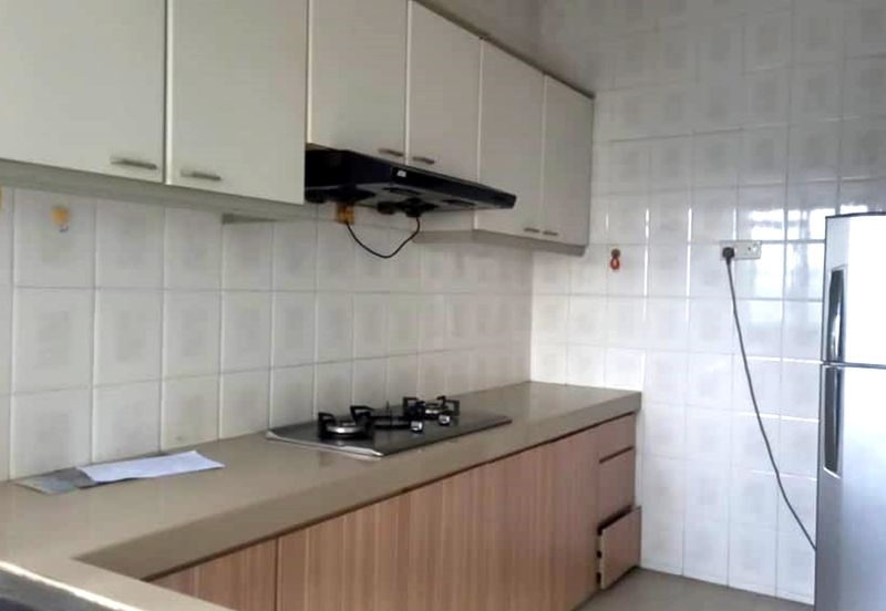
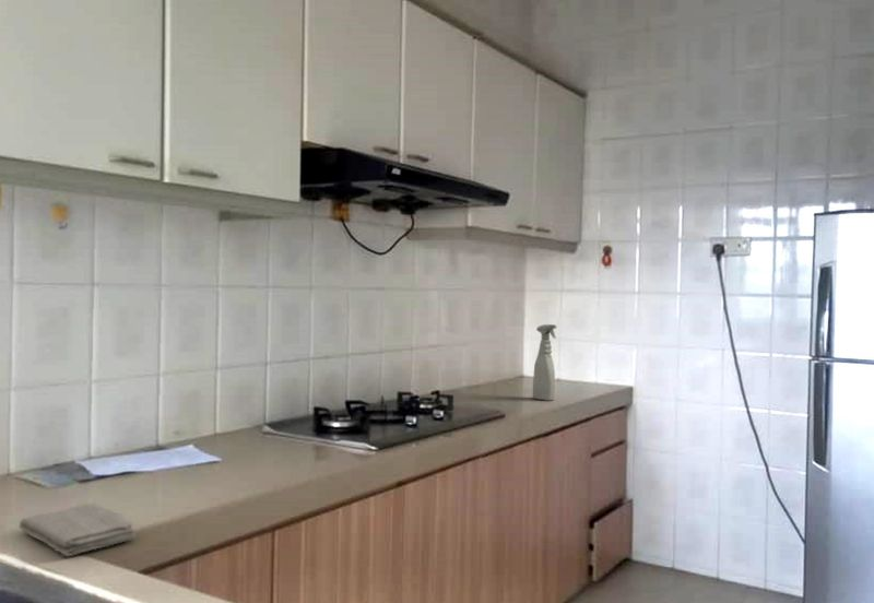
+ spray bottle (544, 360)
+ washcloth (78, 527)
